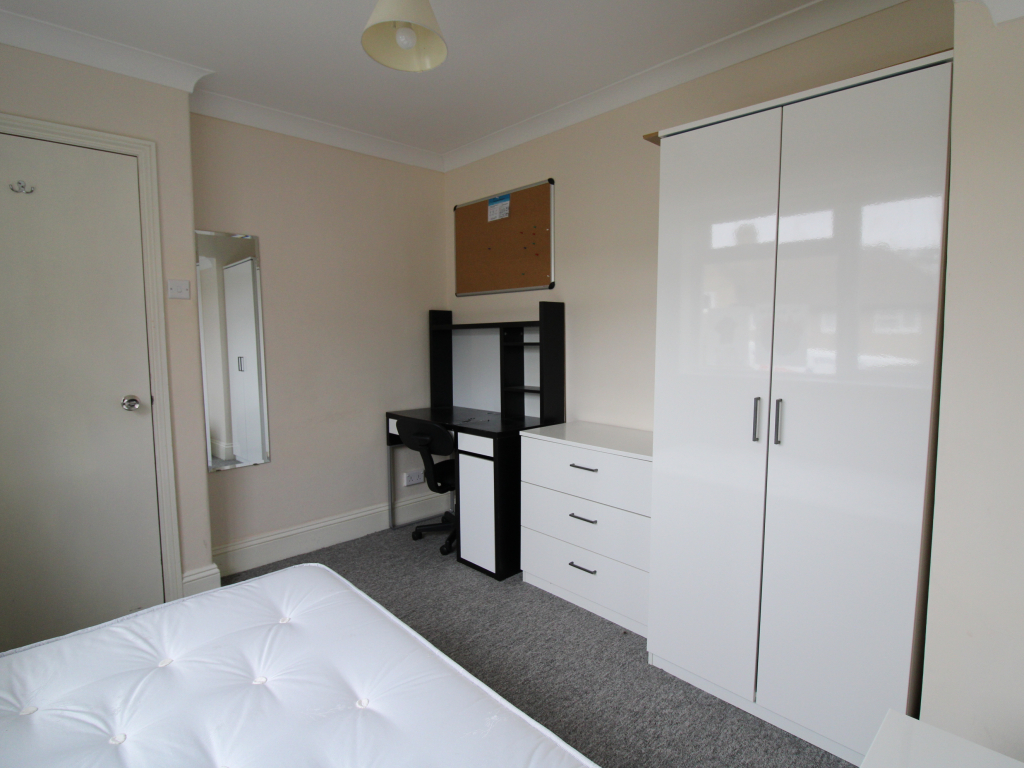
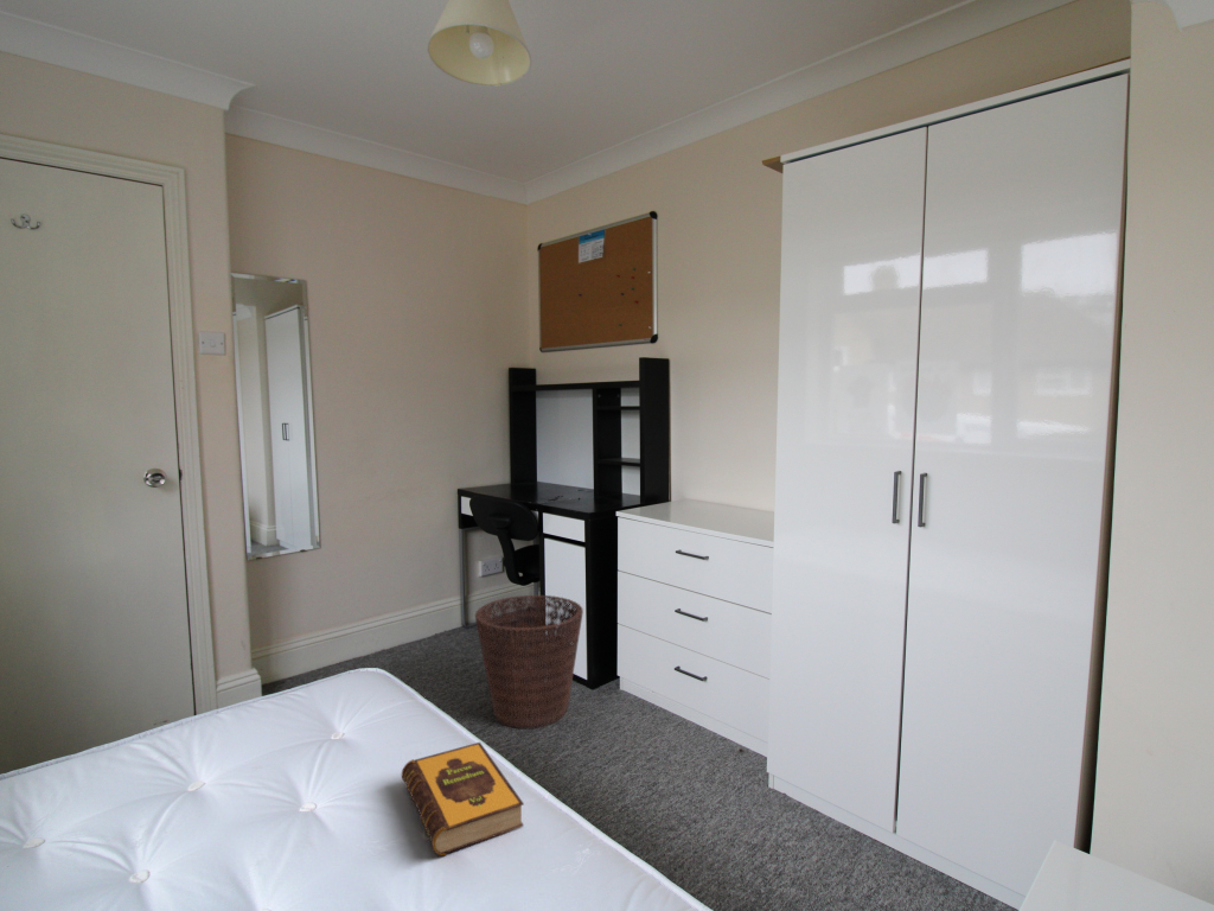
+ hardback book (459, 792)
+ basket (530, 660)
